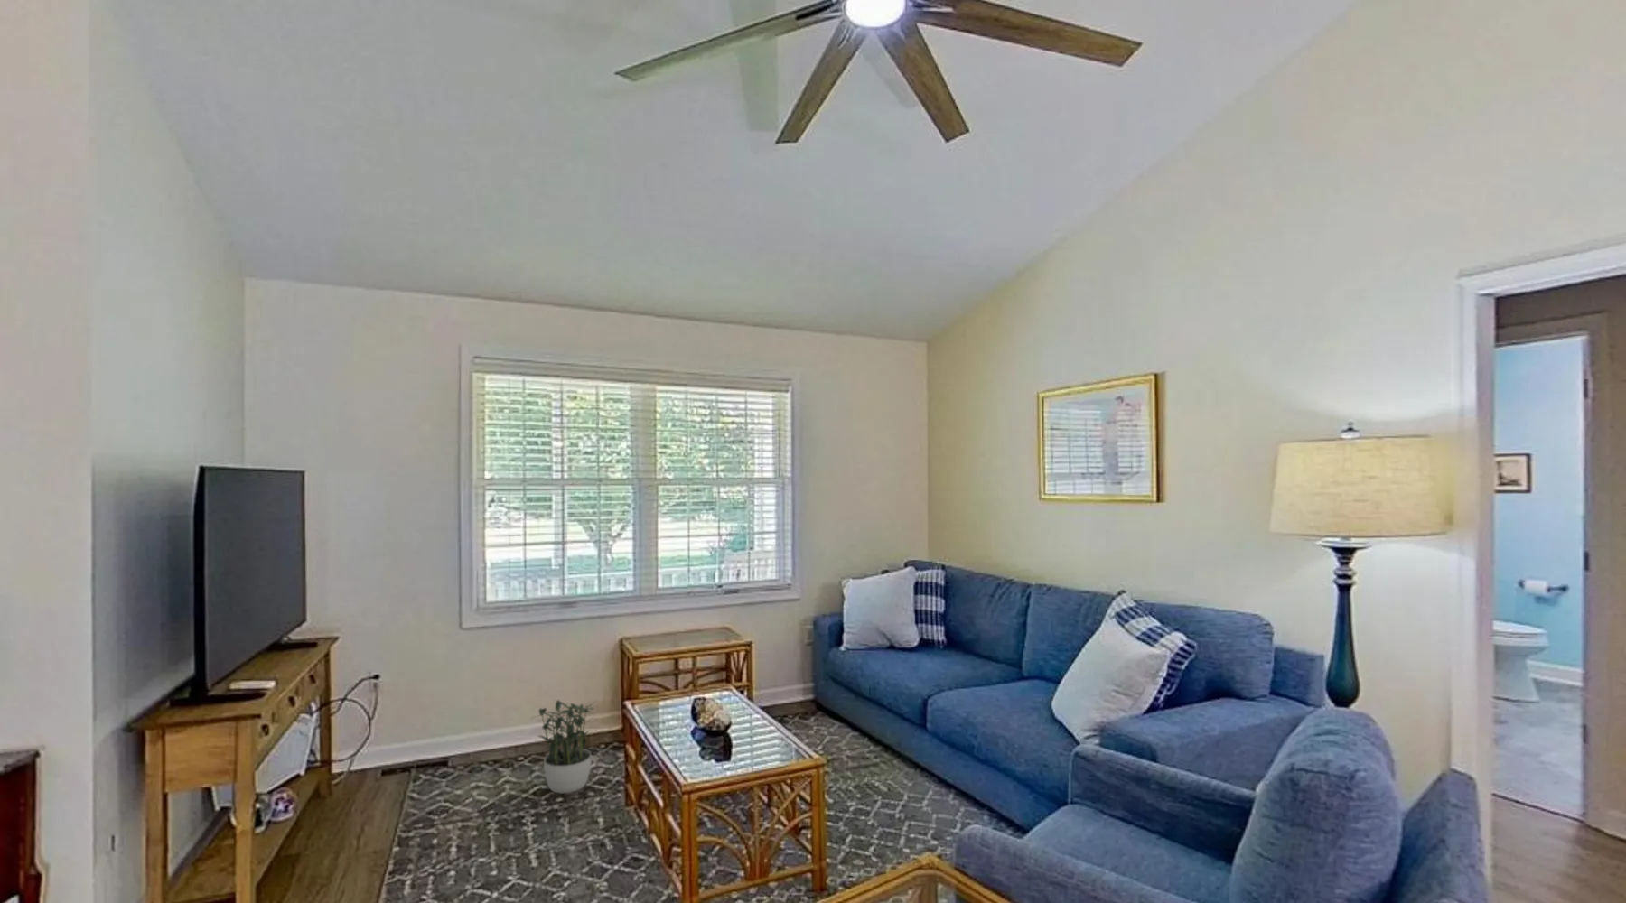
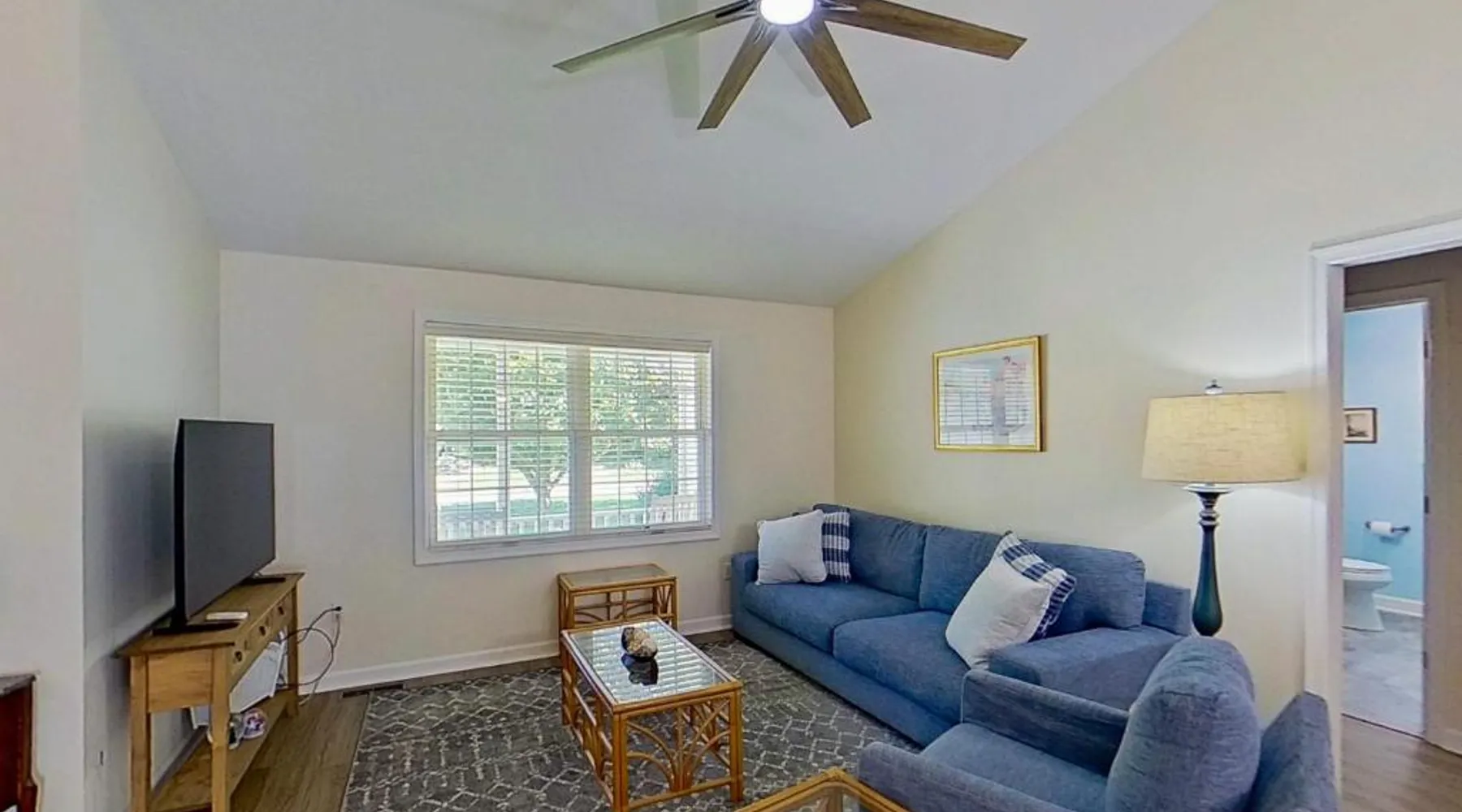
- potted plant (565, 741)
